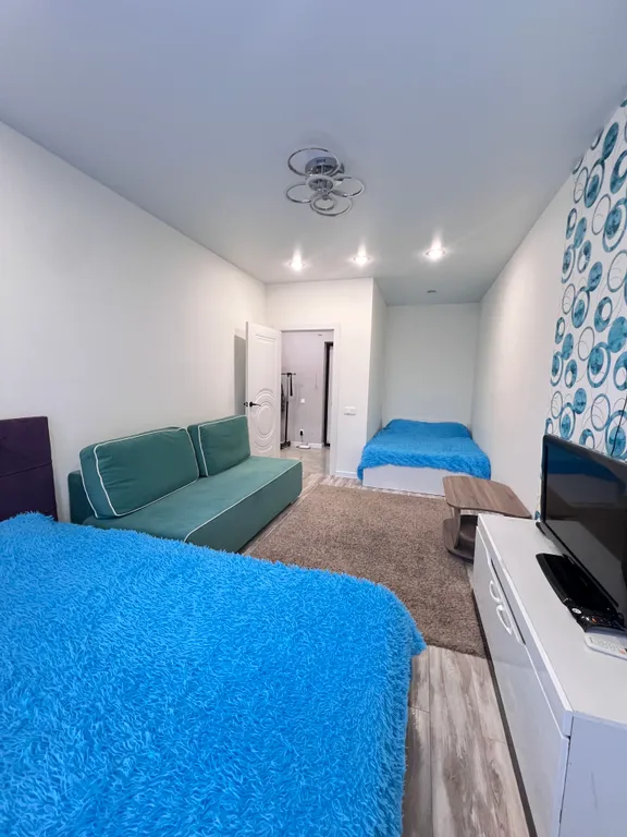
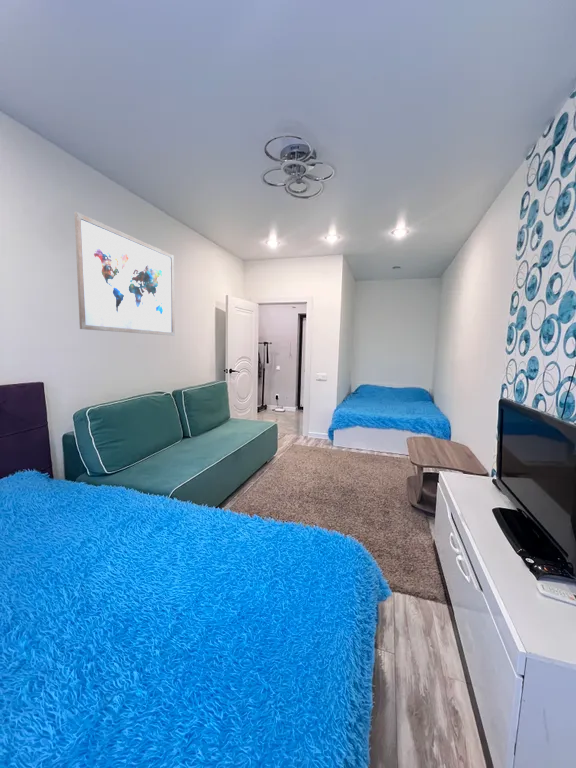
+ wall art (134, 286)
